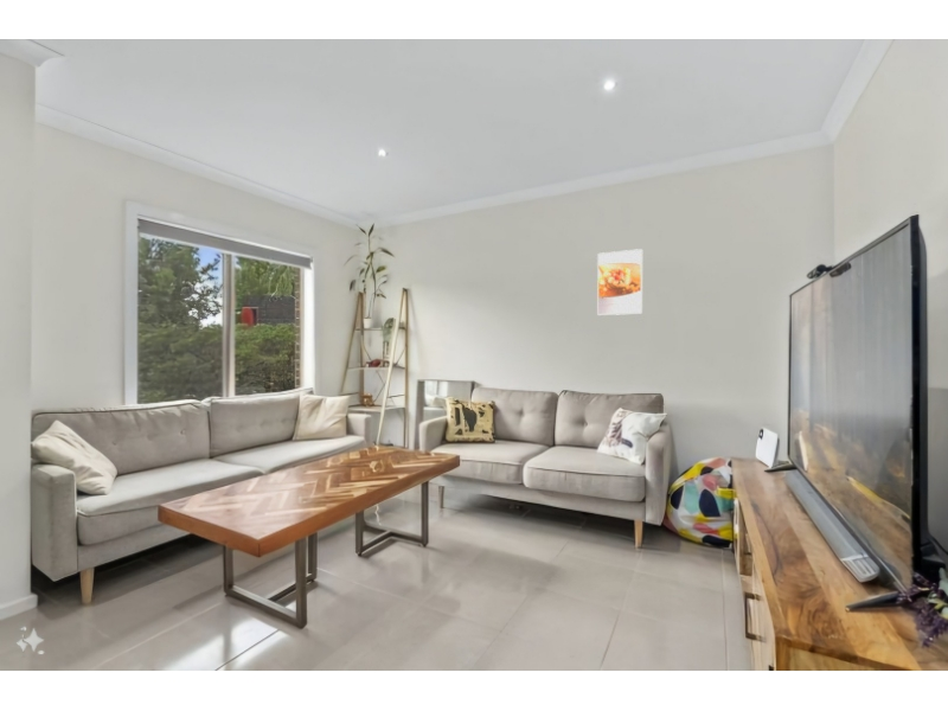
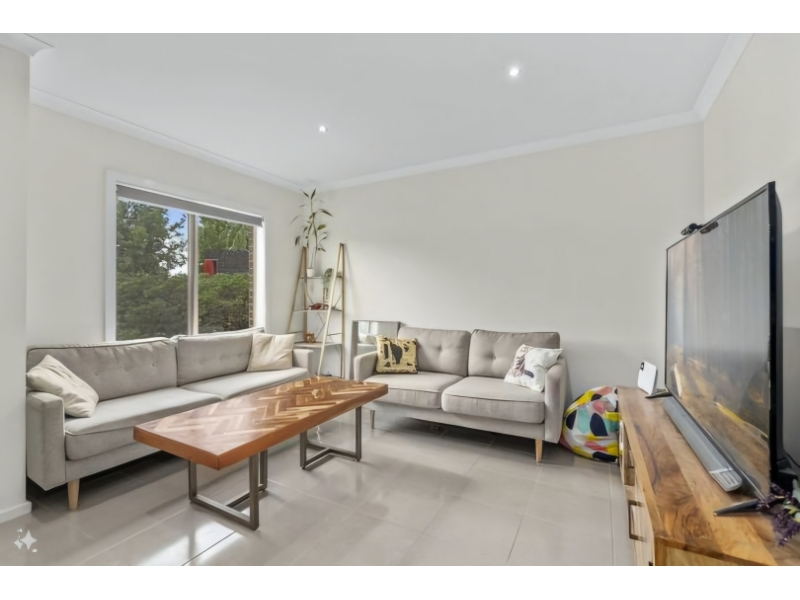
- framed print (619, 282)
